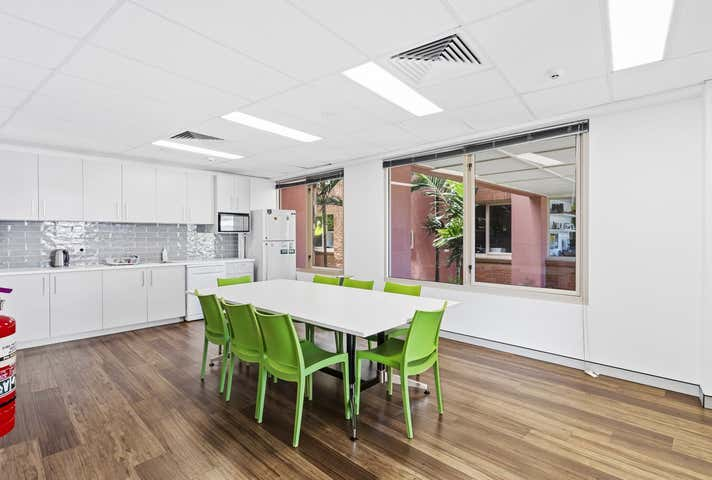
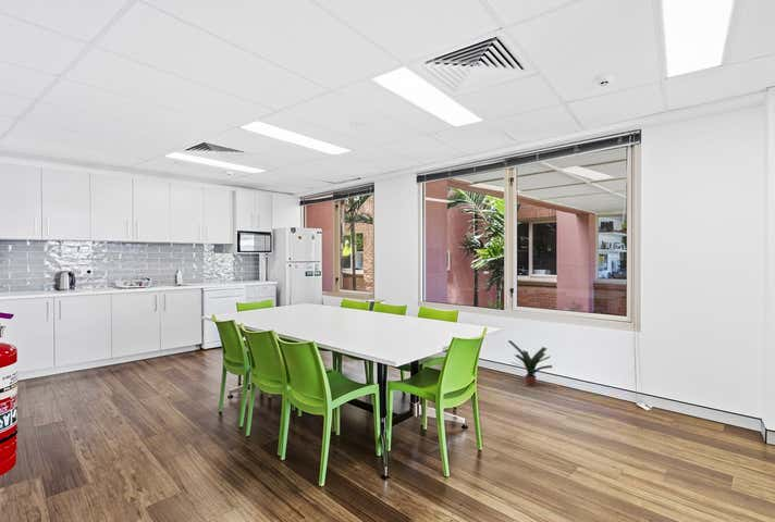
+ potted plant (528, 363)
